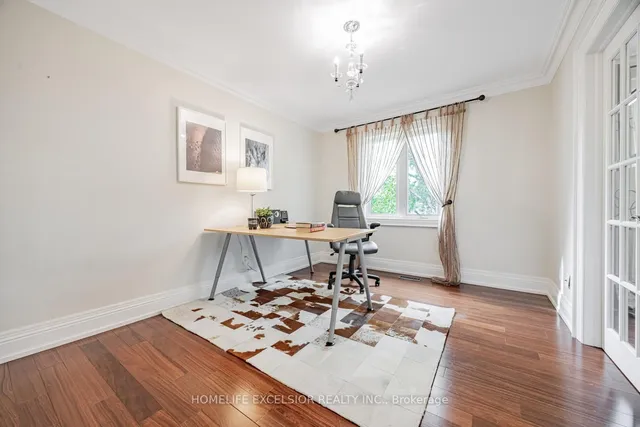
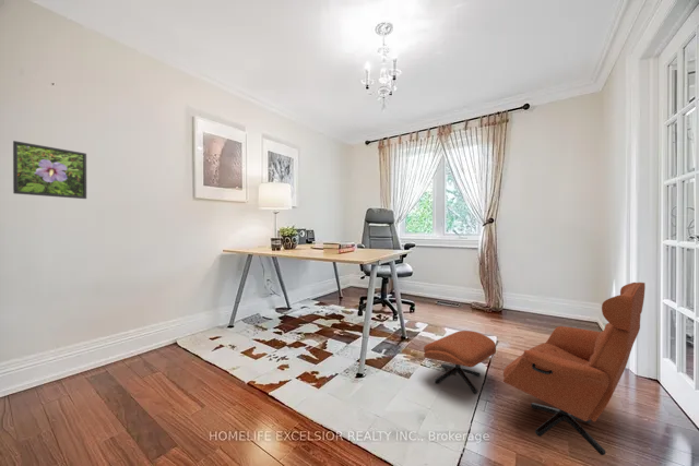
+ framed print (52, 171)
+ armchair (524, 350)
